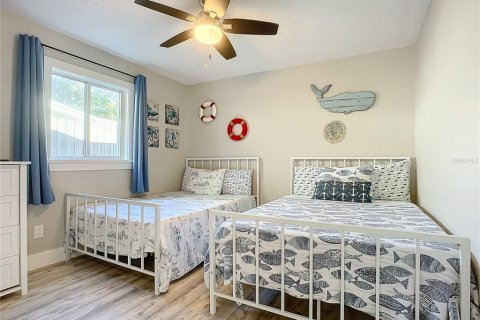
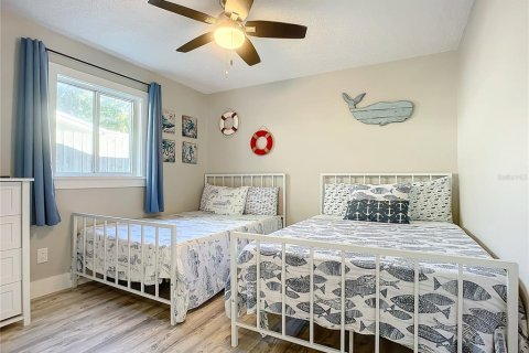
- decorative plate (334, 131)
